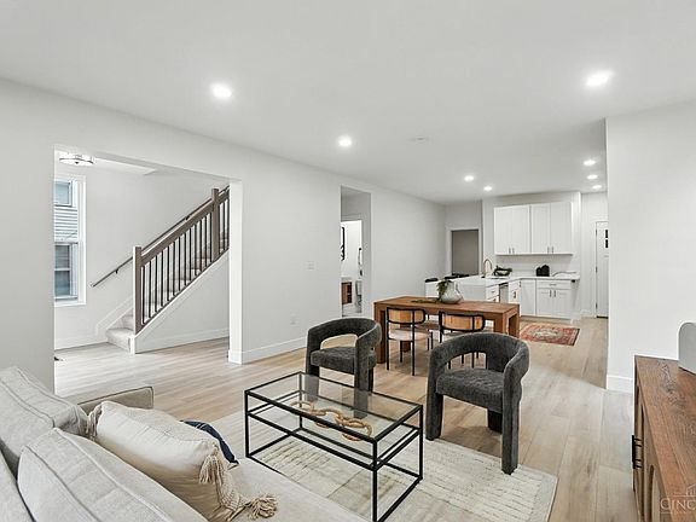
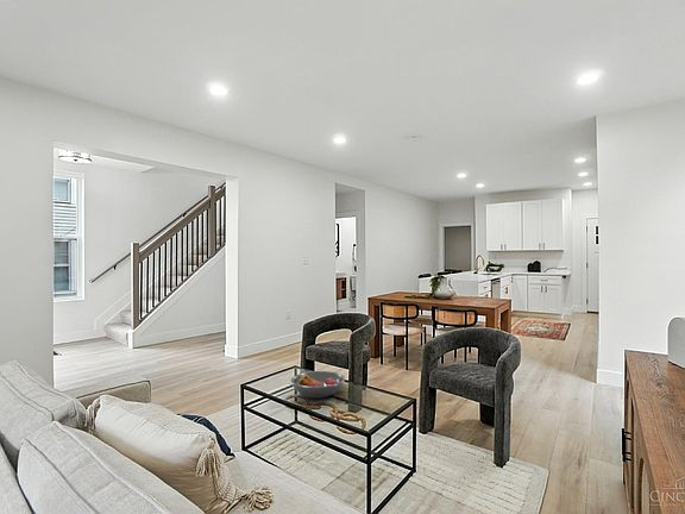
+ fruit bowl (318, 383)
